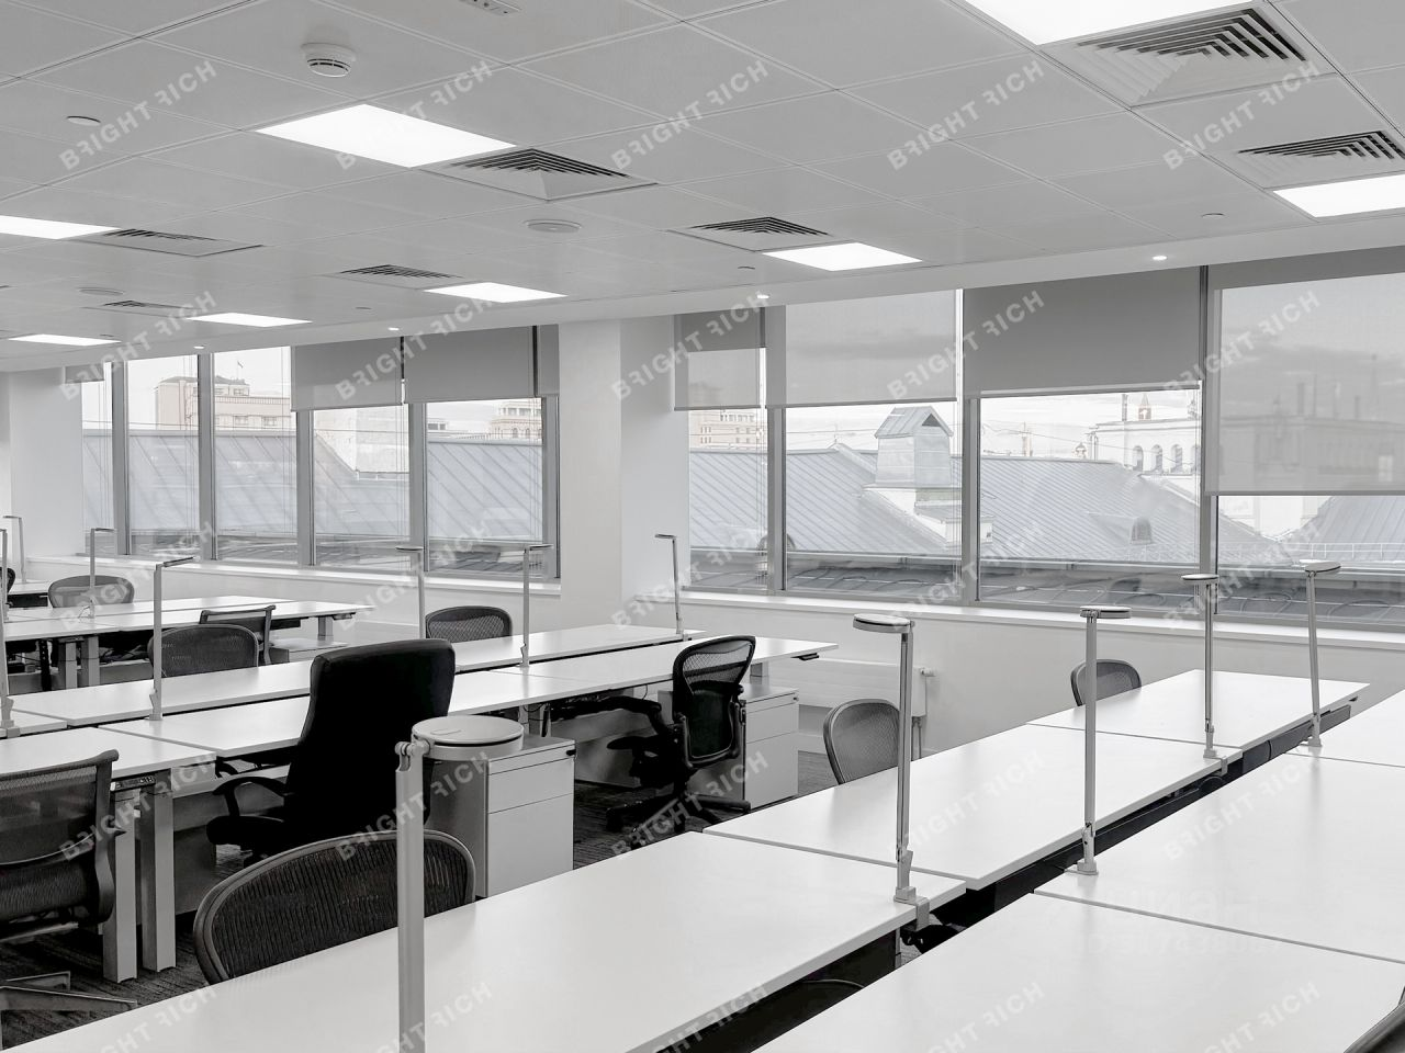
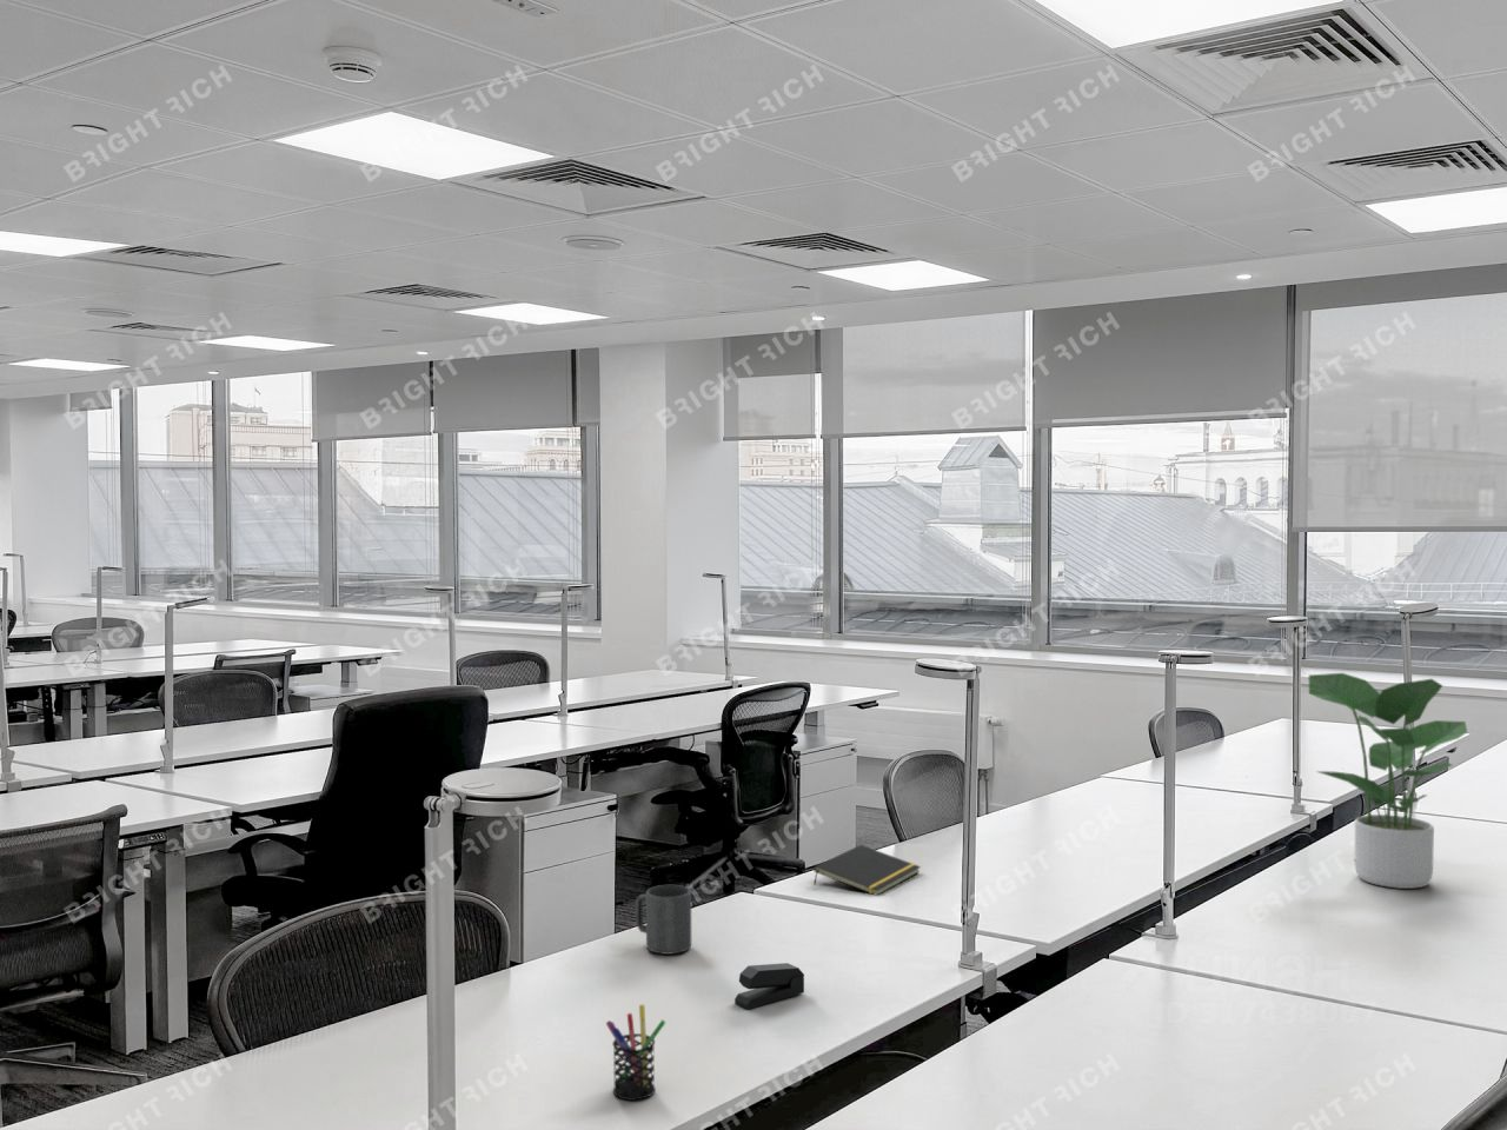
+ mug (662, 919)
+ potted plant (1393, 775)
+ stapler (770, 980)
+ notepad (867, 869)
+ pen holder (638, 1050)
